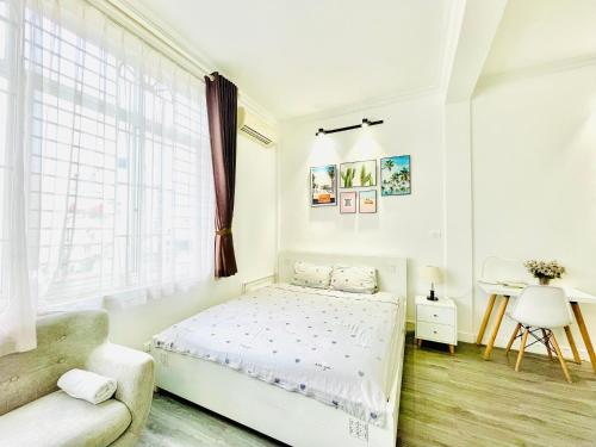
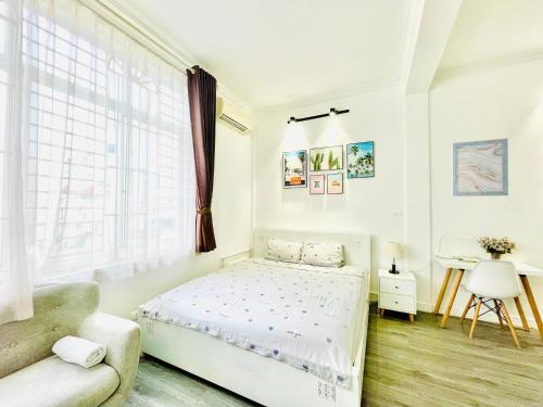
+ wall art (478, 168)
